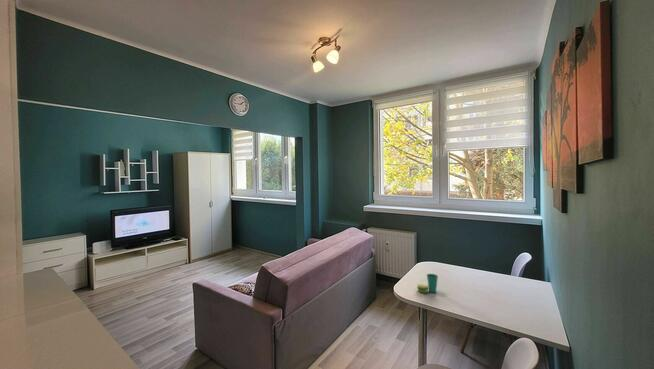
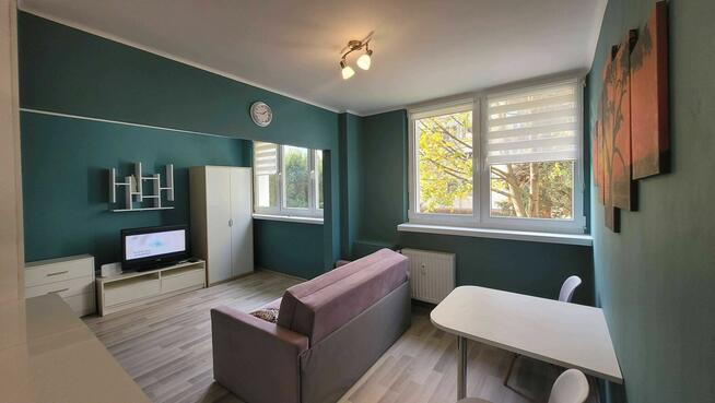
- cup (428, 283)
